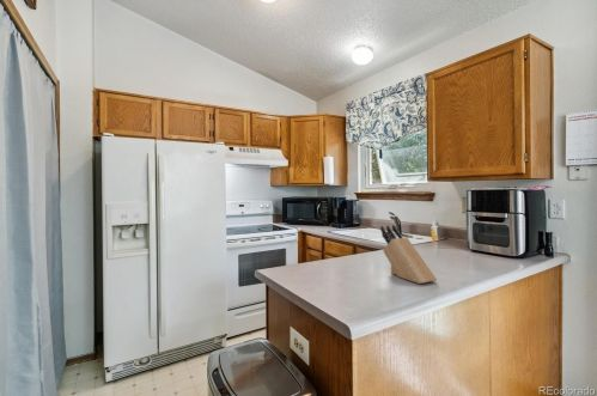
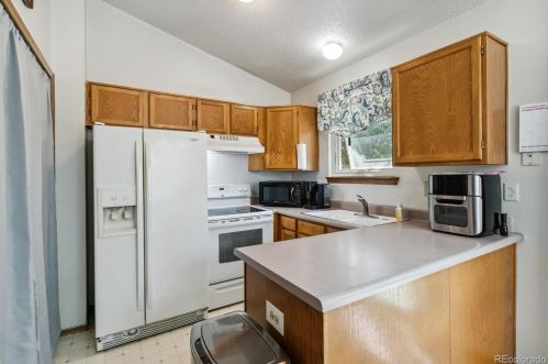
- knife block (404, 250)
